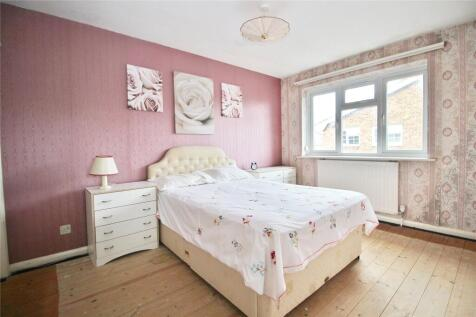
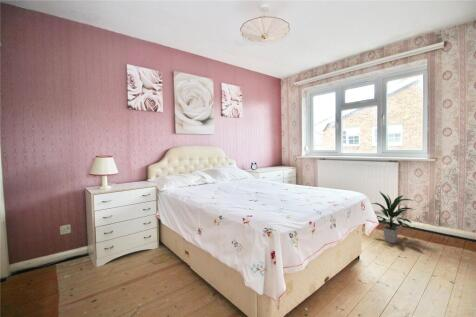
+ indoor plant (392, 216)
